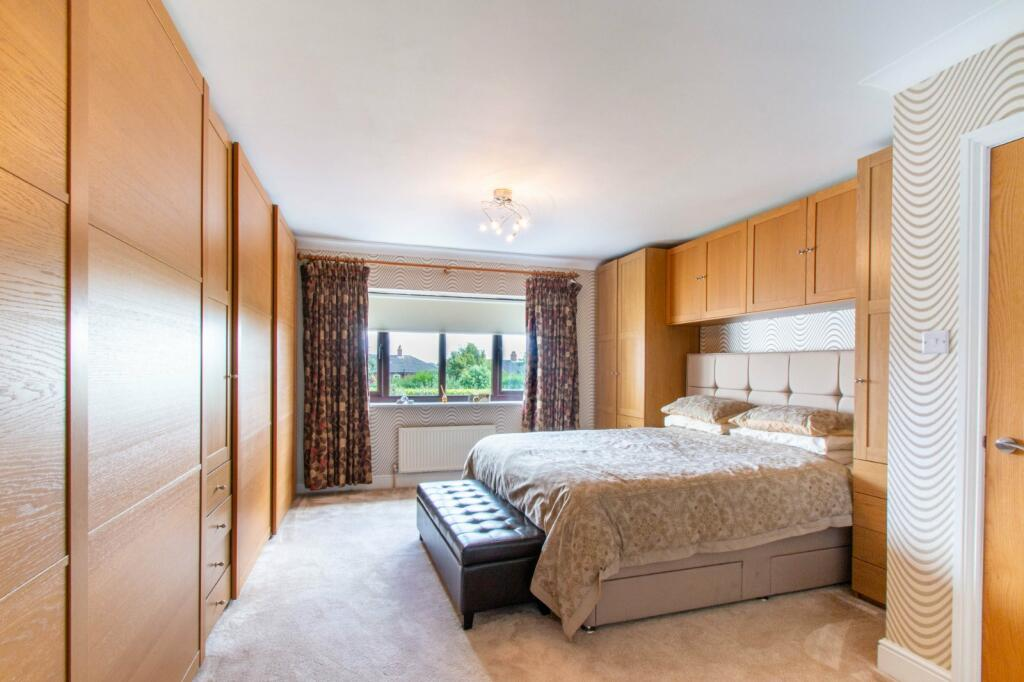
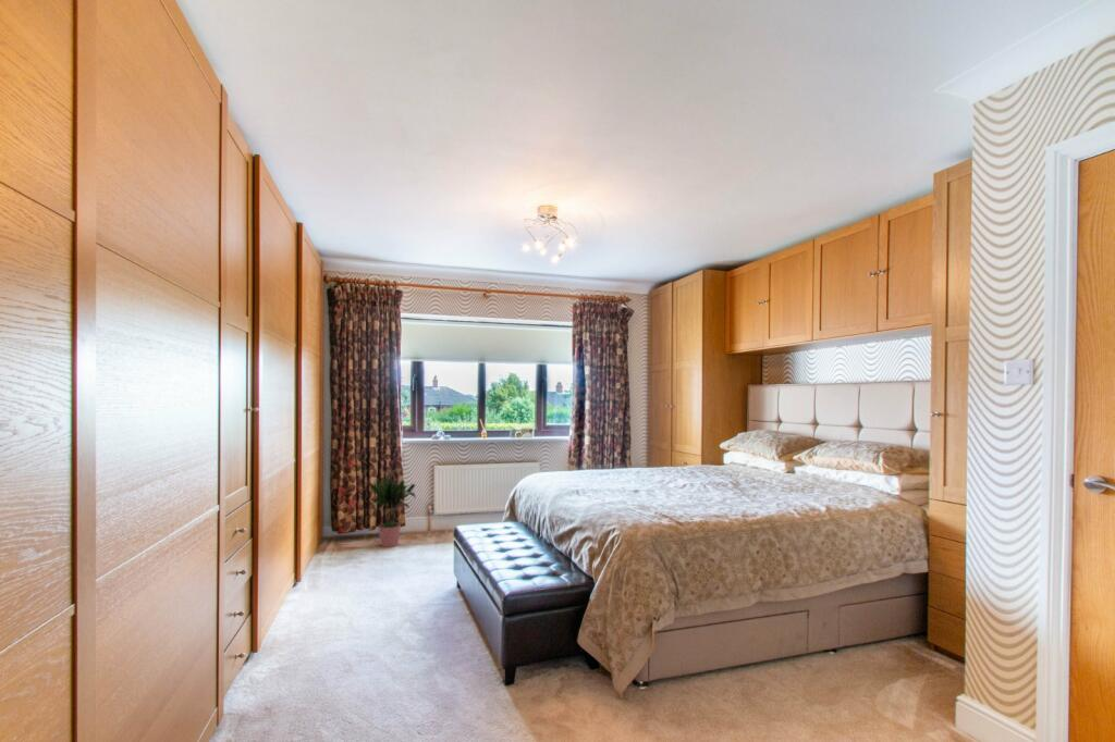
+ potted plant (392, 509)
